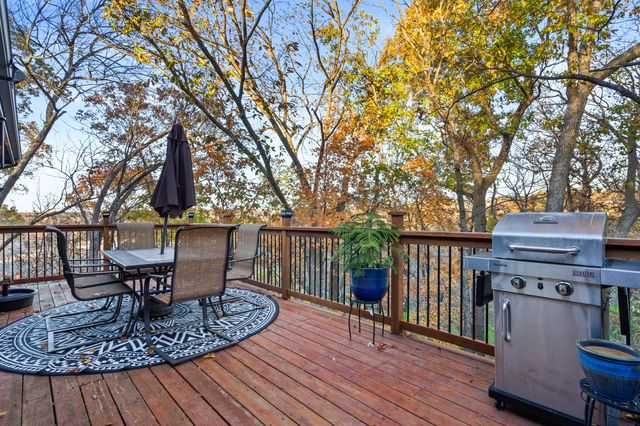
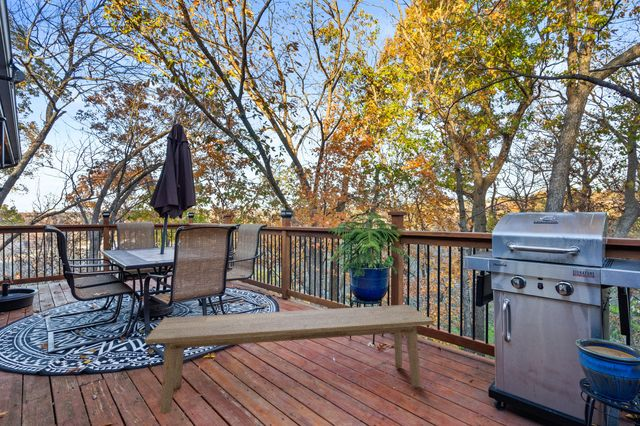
+ bench (297, 339)
